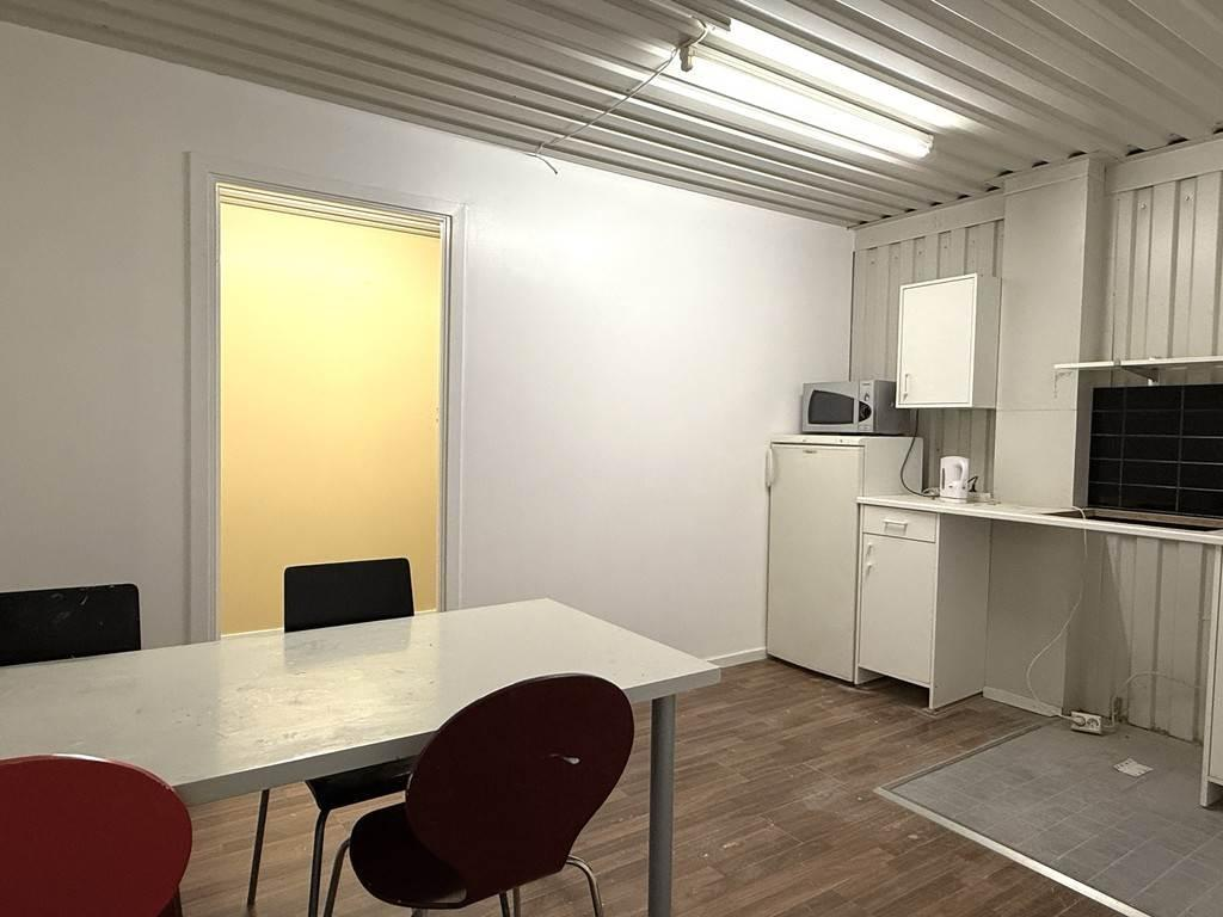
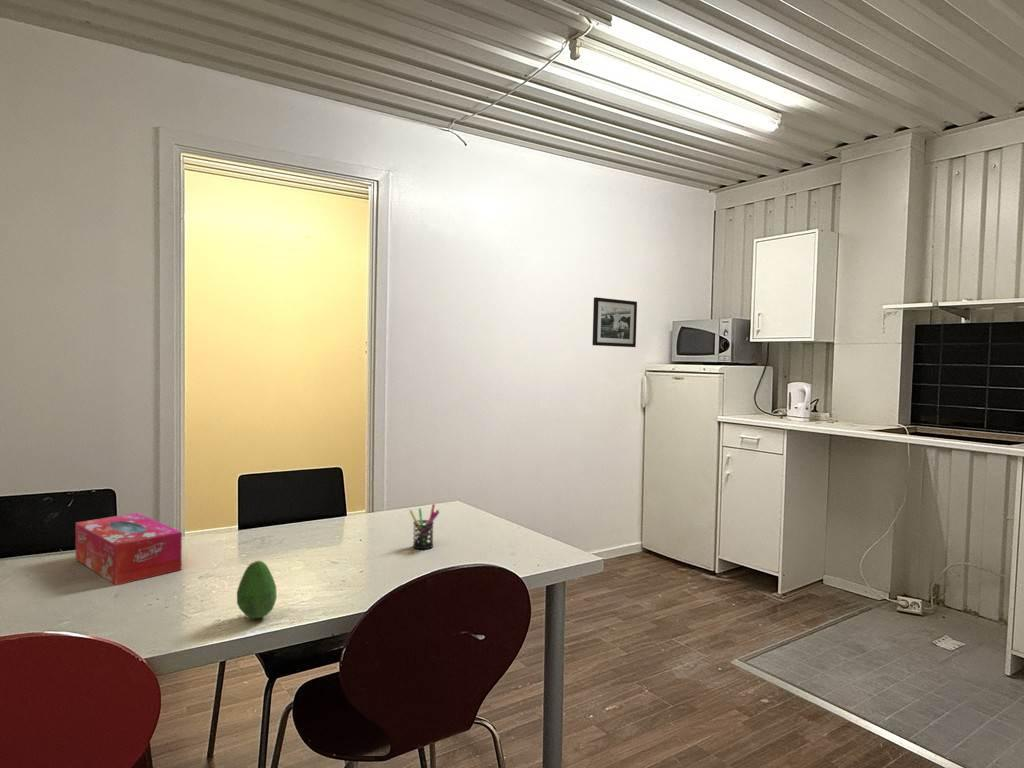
+ picture frame (615, 323)
+ pen holder (423, 525)
+ tissue box (127, 545)
+ fruit (256, 589)
